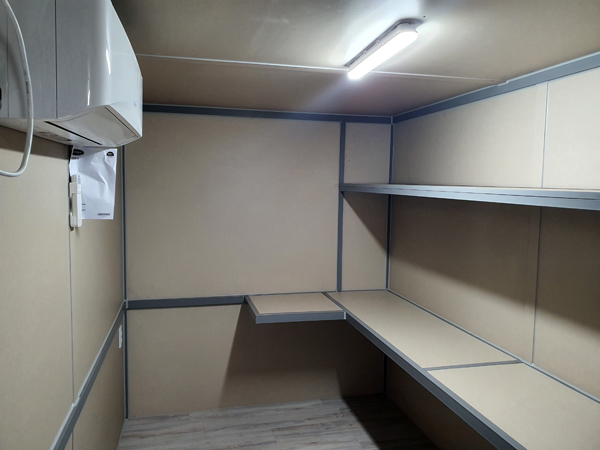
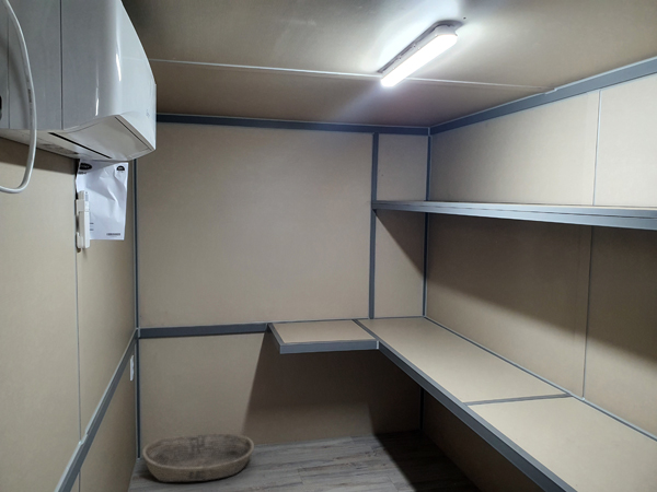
+ basket (199, 457)
